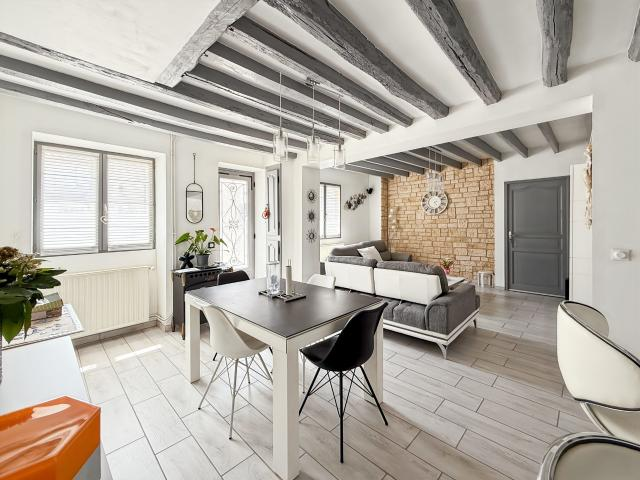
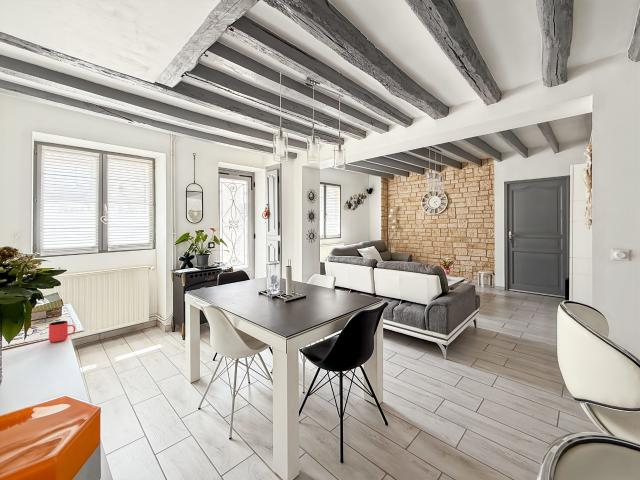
+ cup (62, 330)
